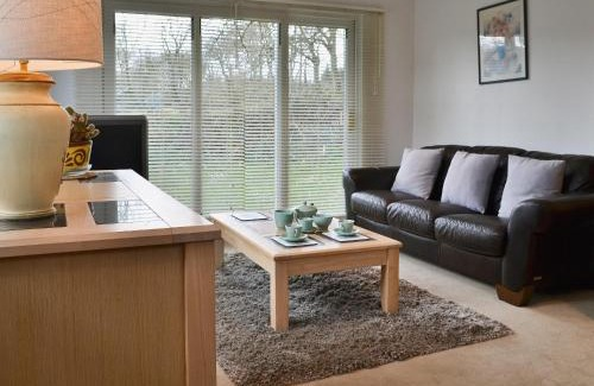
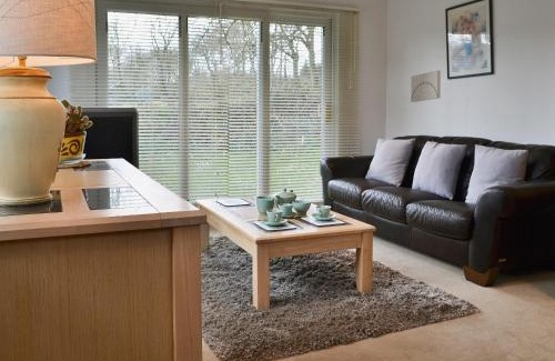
+ wall art (425, 87)
